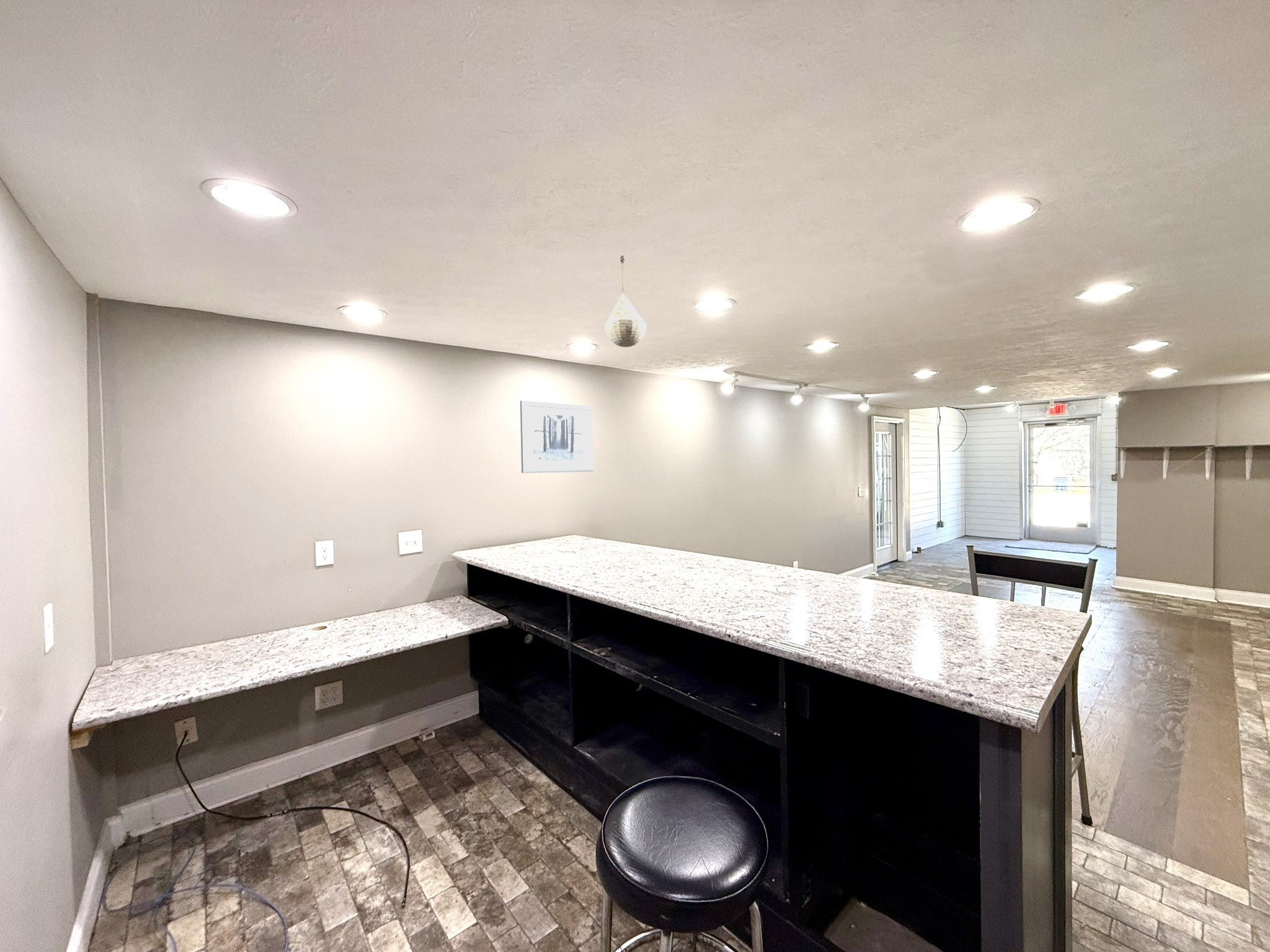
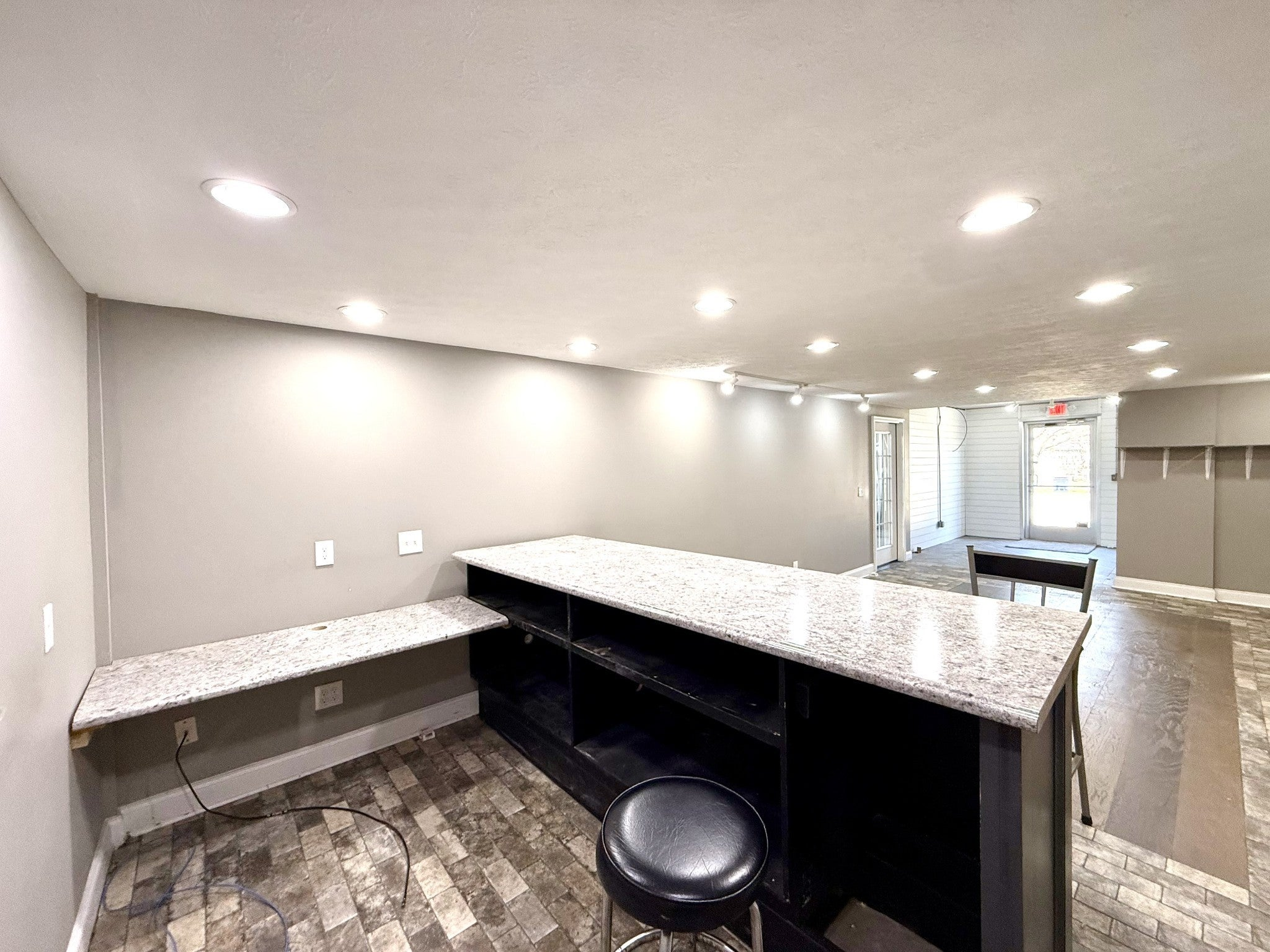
- wall art (559, 438)
- pendant light (625, 298)
